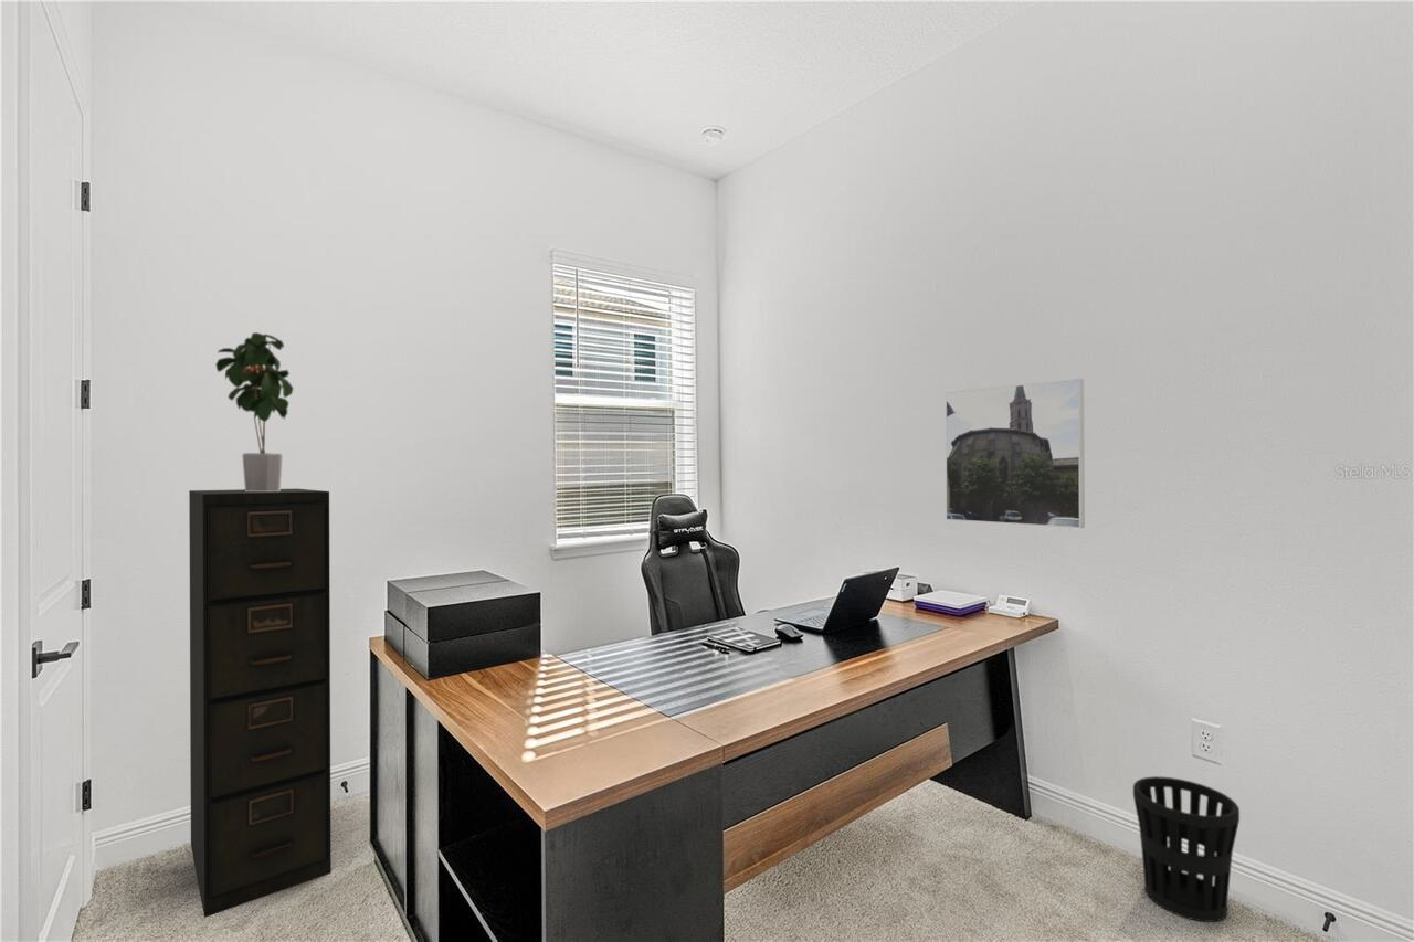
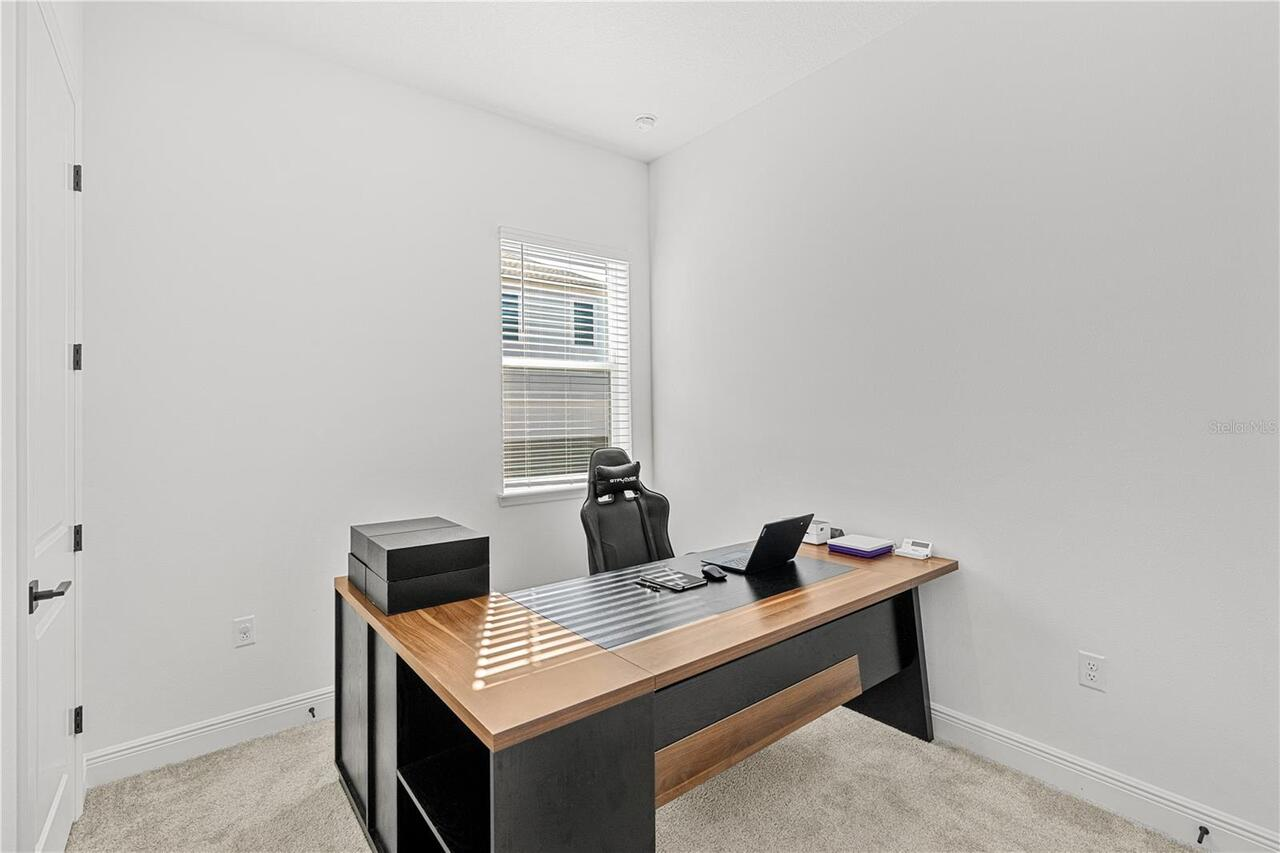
- wastebasket (1181, 847)
- potted plant (257, 412)
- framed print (1009, 454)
- filing cabinet (257, 676)
